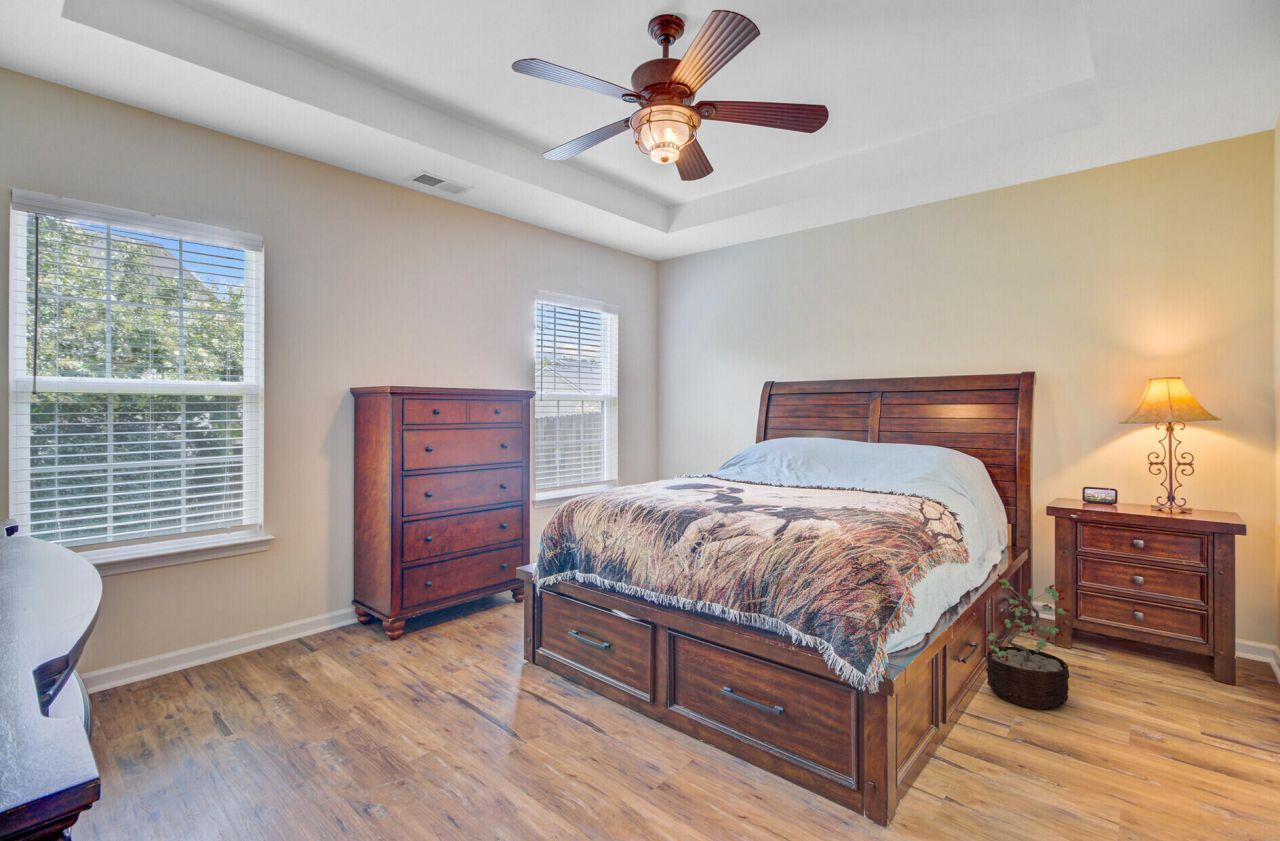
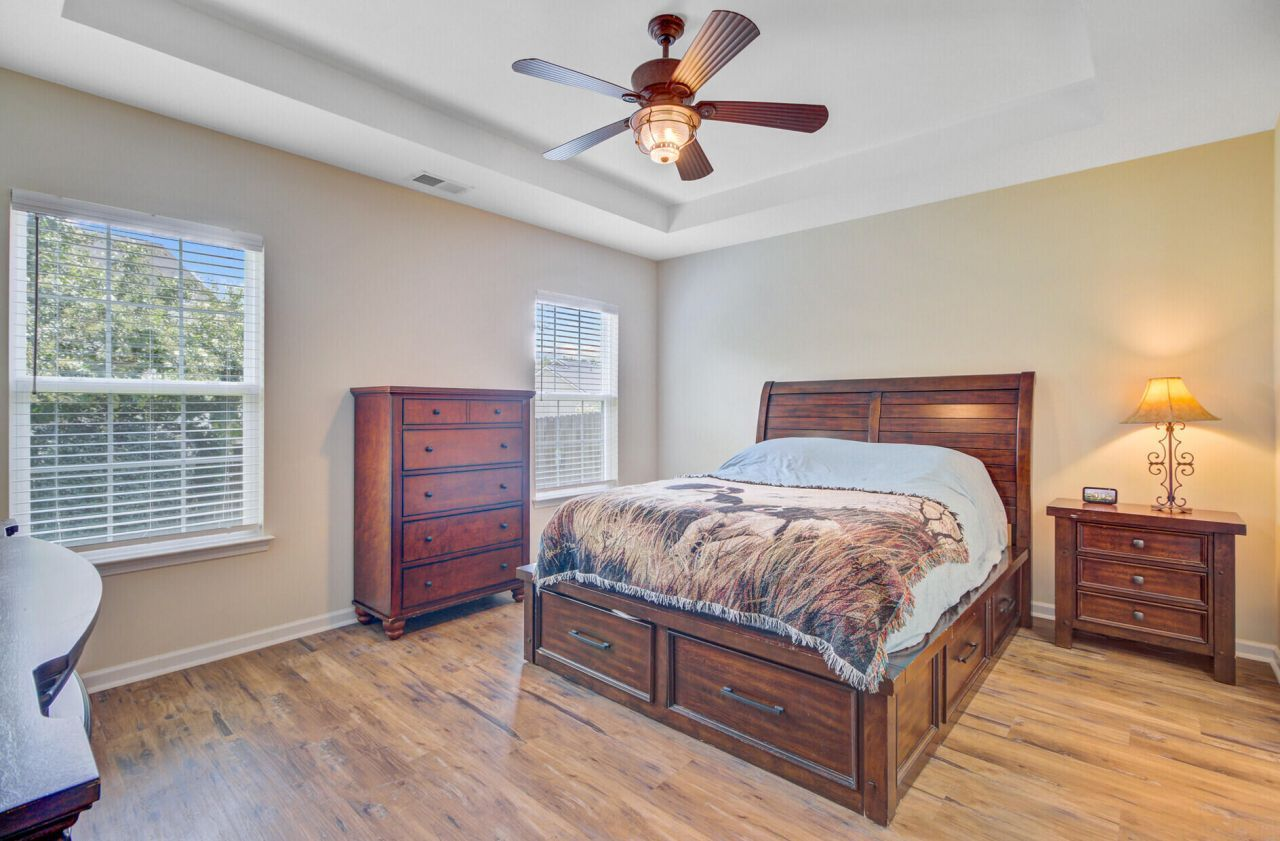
- decorative plant (1025, 632)
